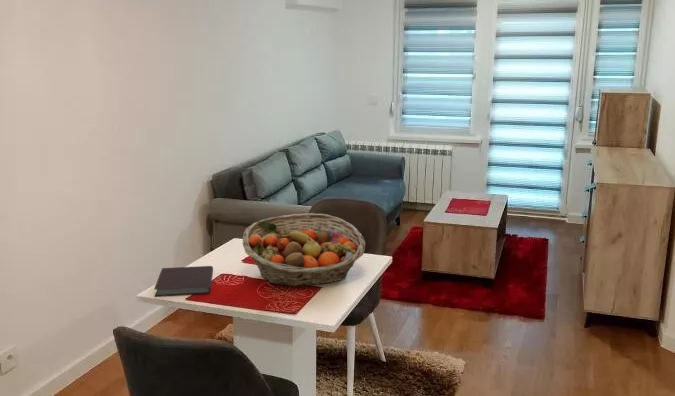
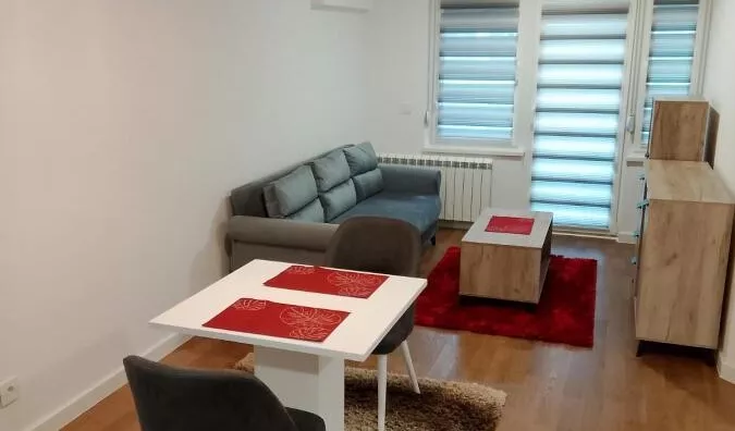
- fruit basket (304, 249)
- notebook (185, 280)
